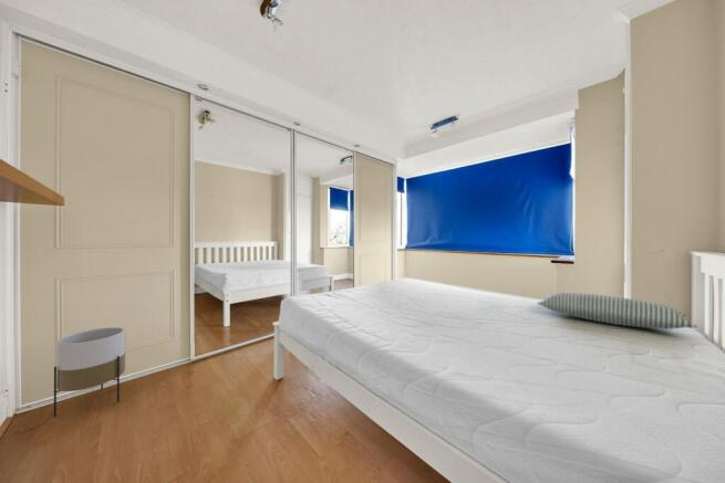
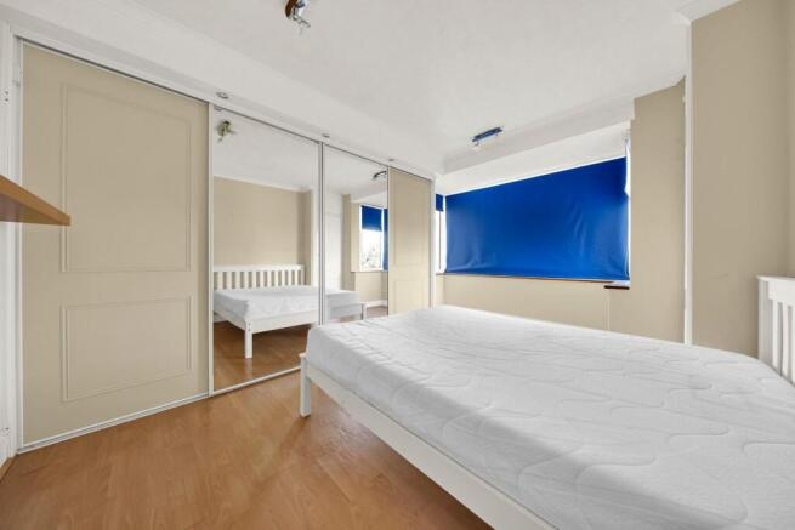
- pillow (604, 308)
- planter (92, 368)
